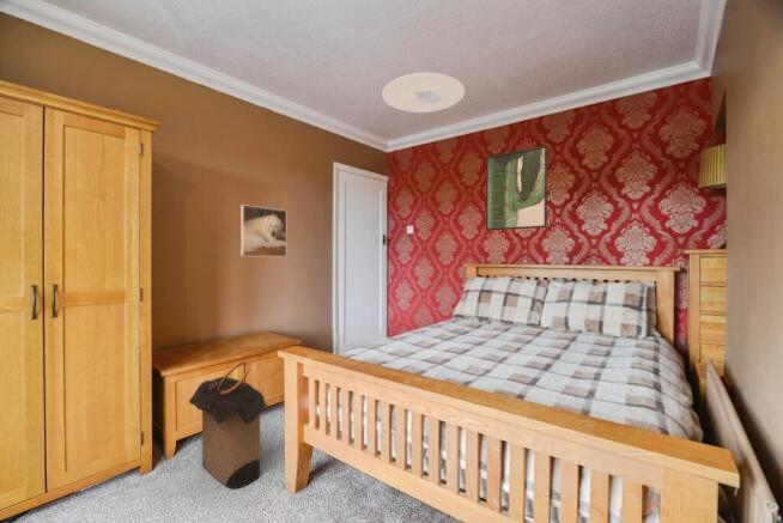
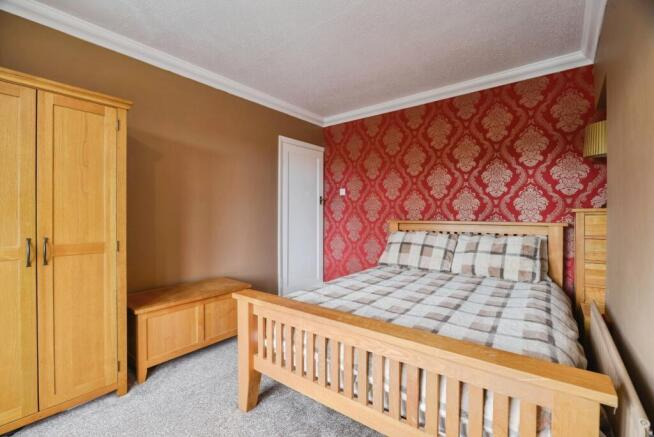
- ceiling light (423, 90)
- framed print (515, 190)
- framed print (265, 232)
- laundry hamper (226, 415)
